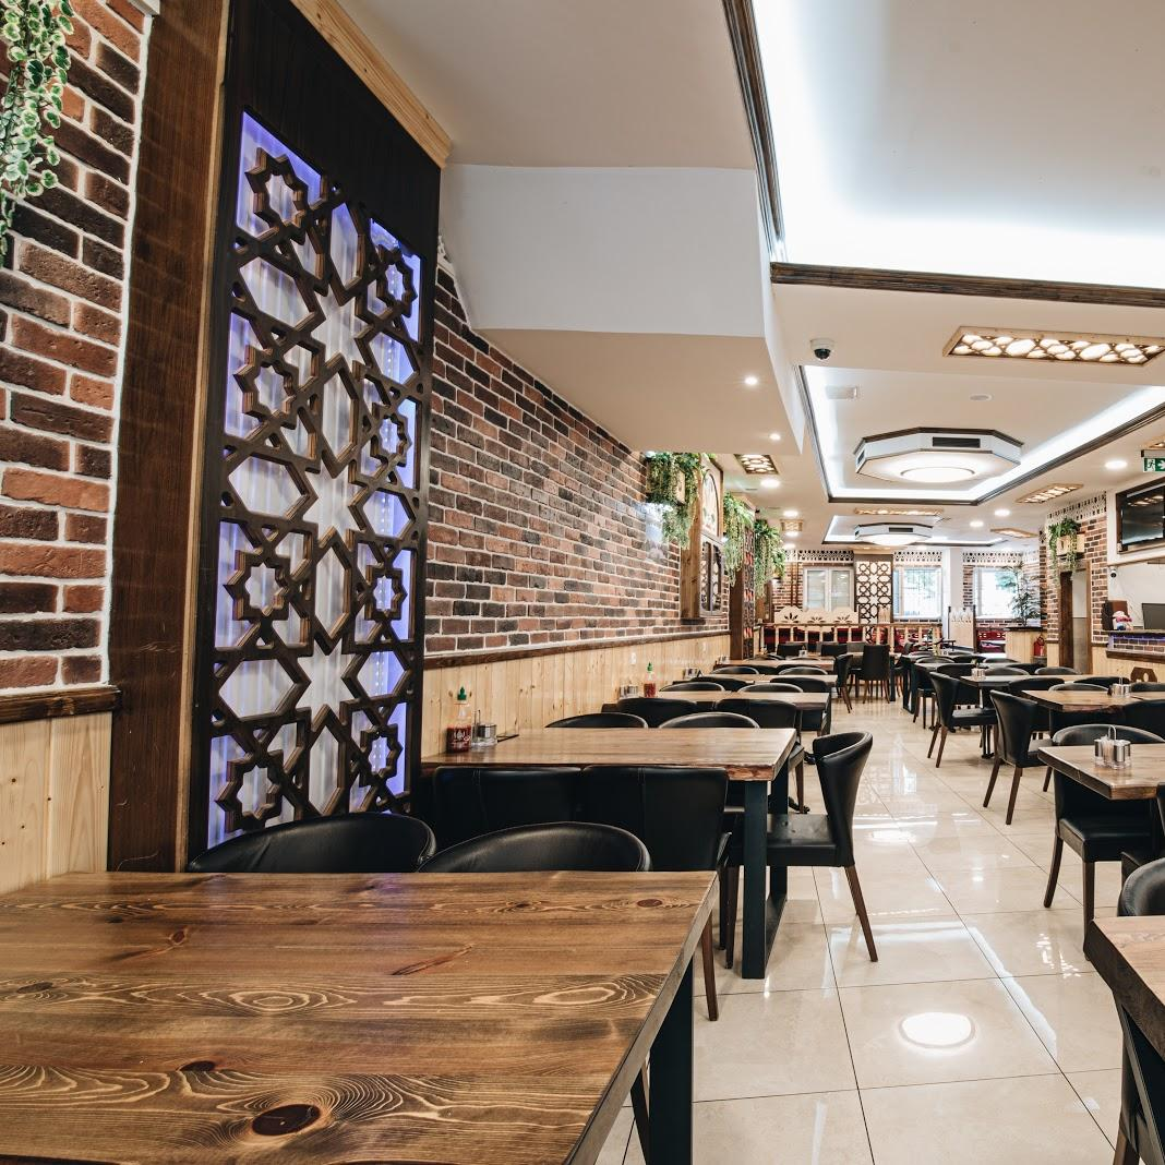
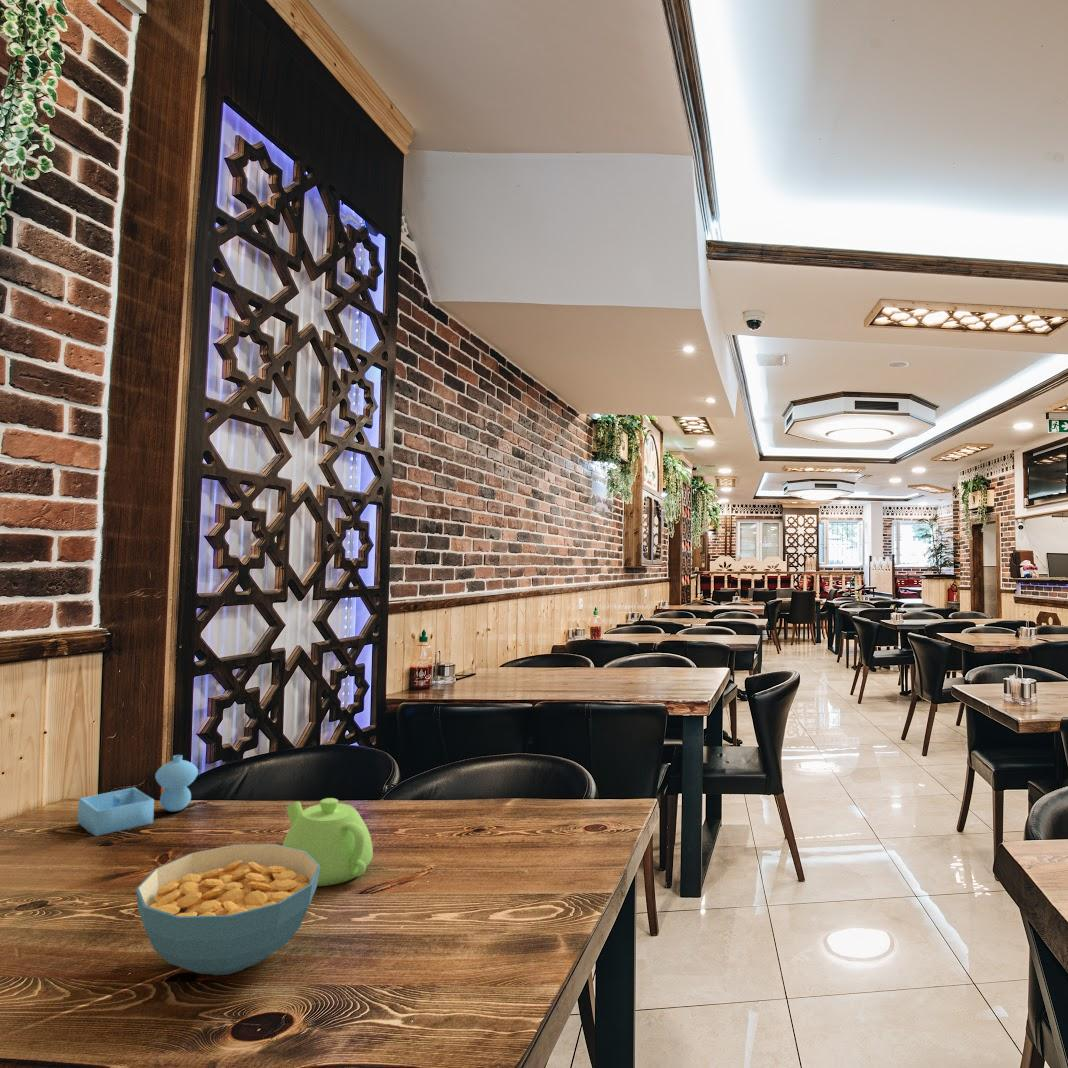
+ condiment set (142, 792)
+ cereal bowl (230, 918)
+ teapot (323, 833)
